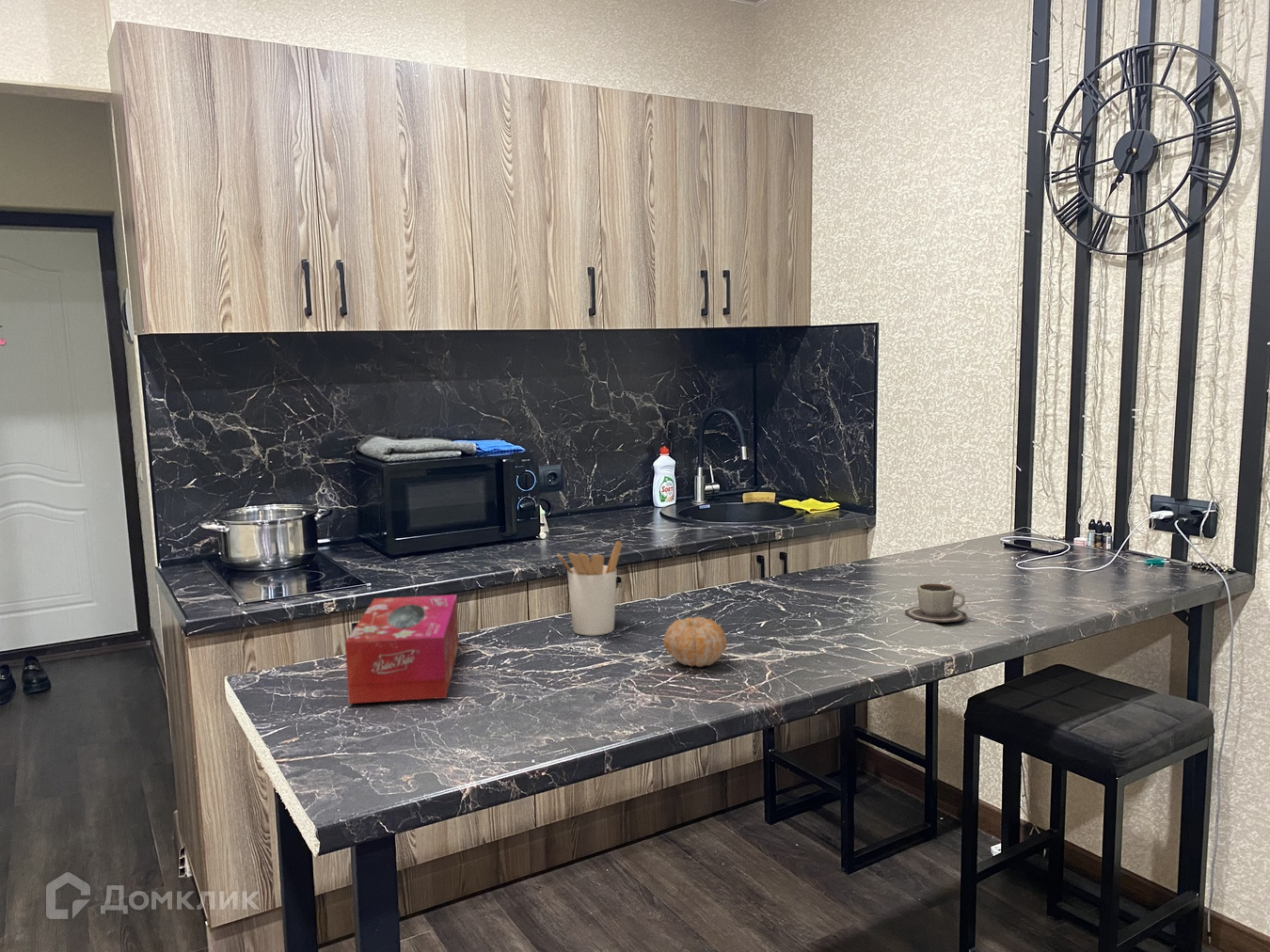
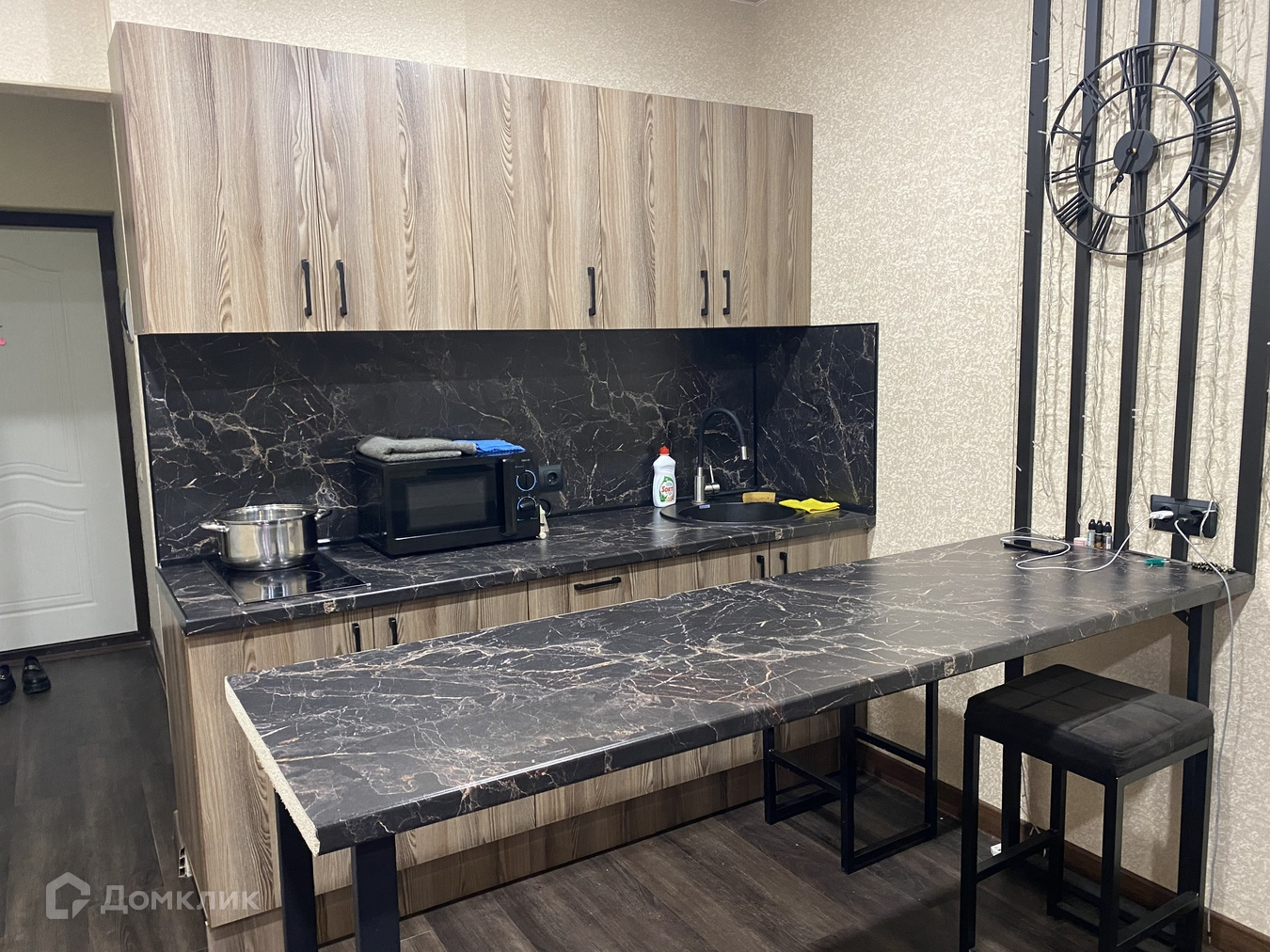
- utensil holder (591, 588)
- tissue box (407, 643)
- cup (935, 602)
- fruit (695, 643)
